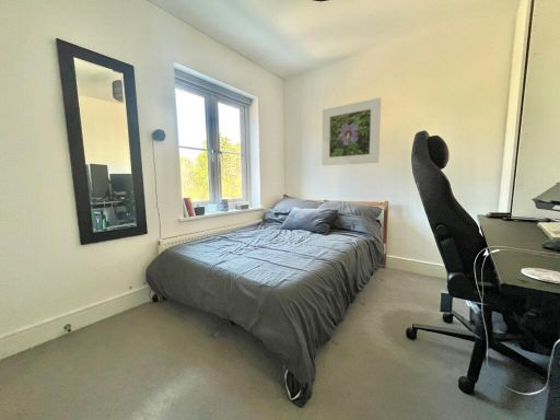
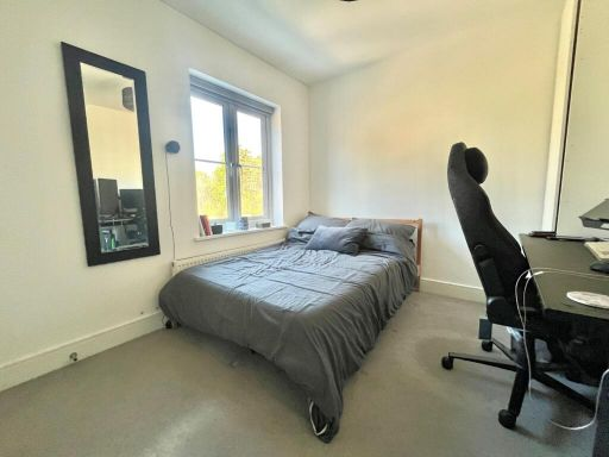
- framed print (349, 135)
